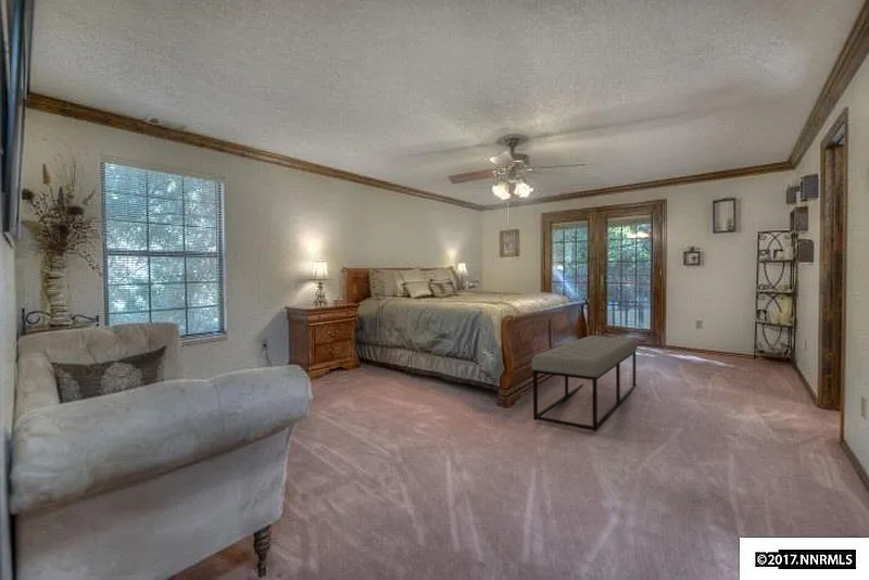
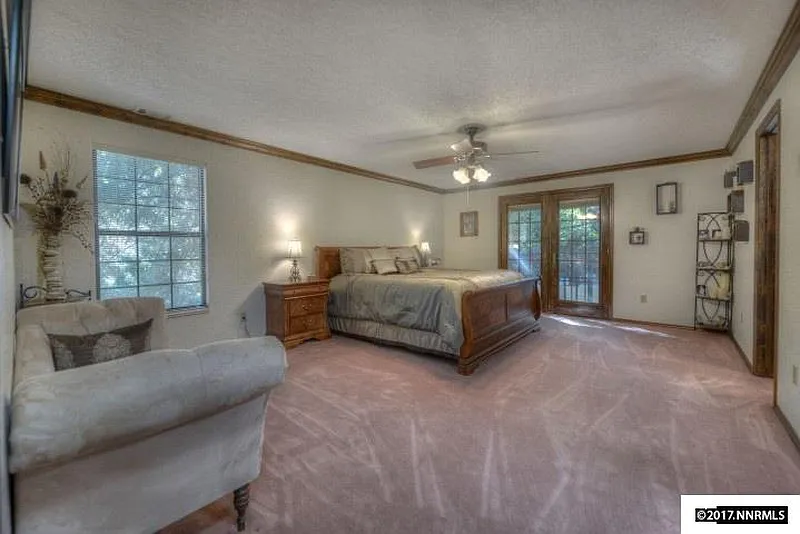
- bench (591, 373)
